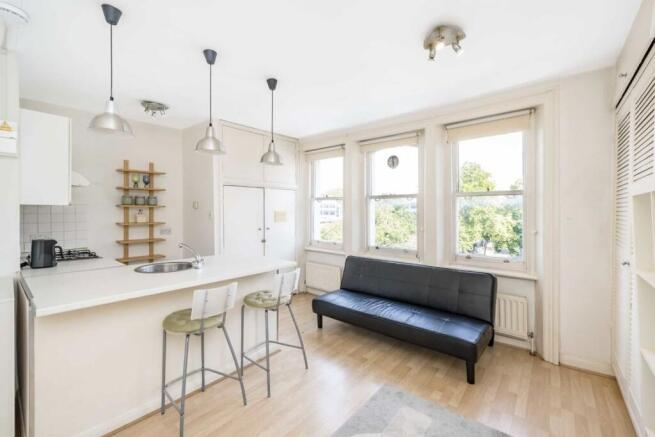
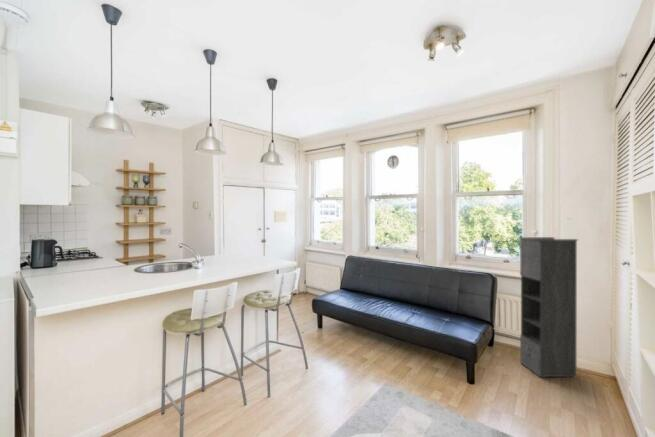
+ storage cabinet (546, 303)
